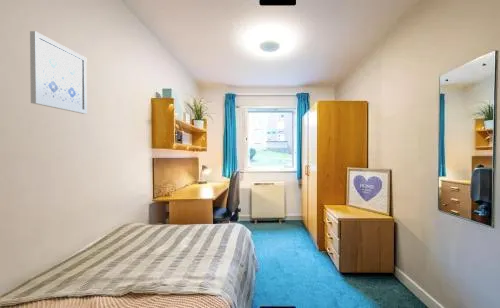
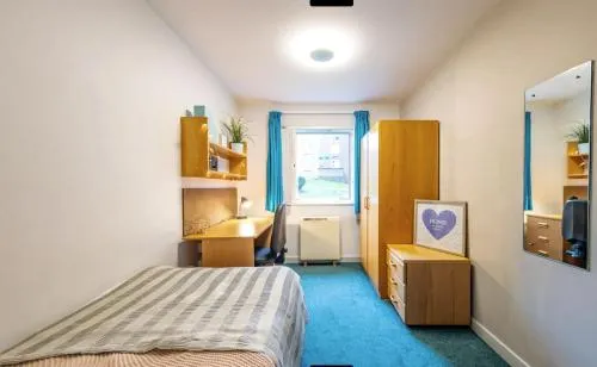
- wall art (62, 77)
